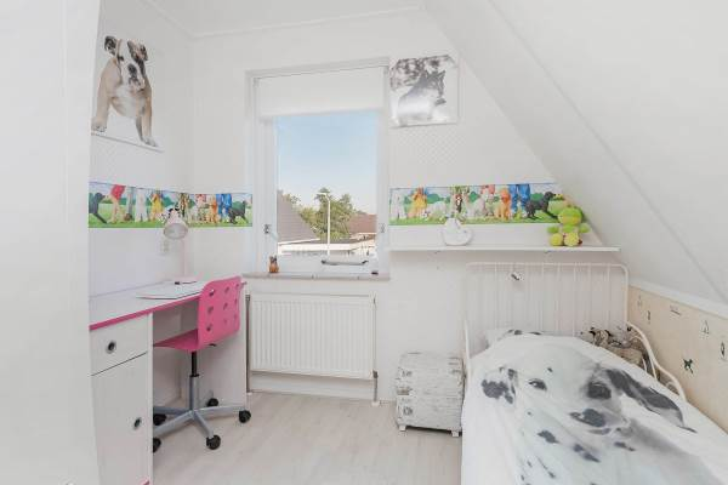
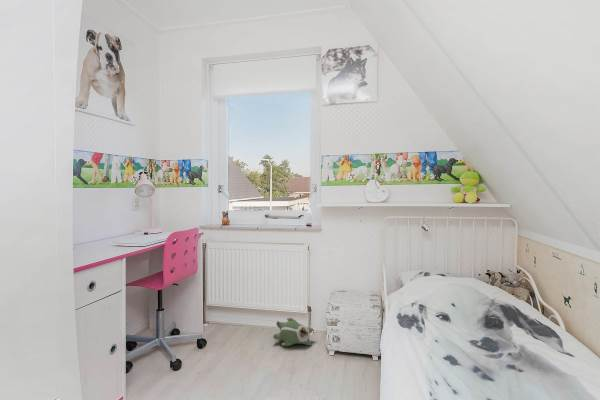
+ plush toy (293, 331)
